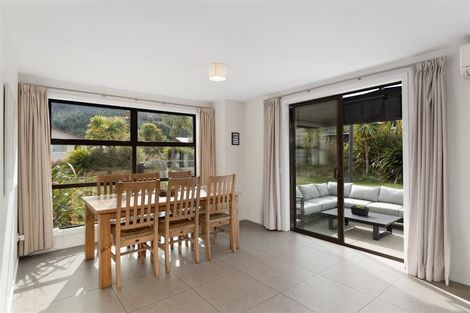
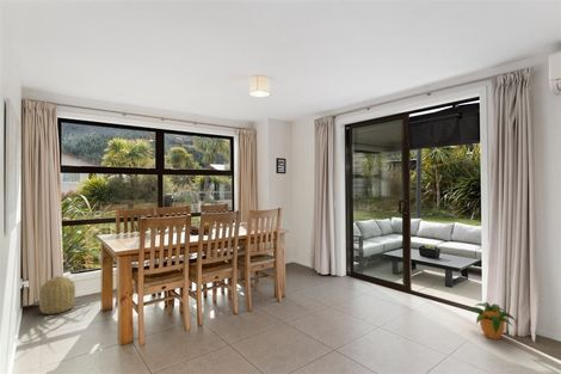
+ basket (57, 293)
+ potted plant (488, 318)
